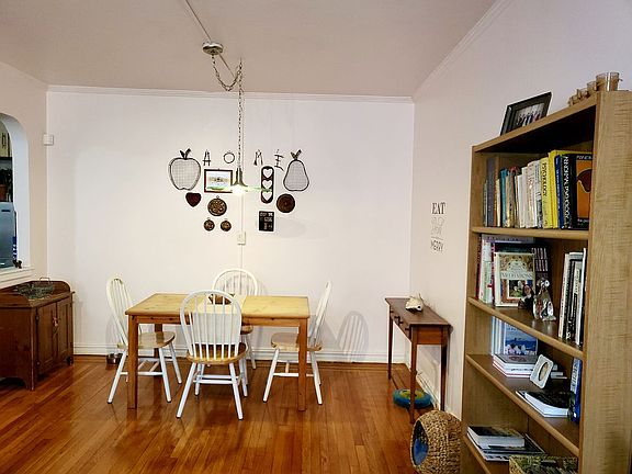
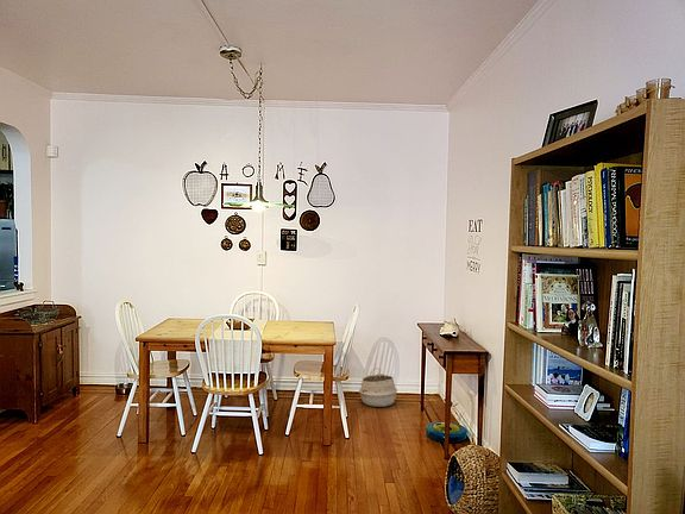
+ woven basket (377, 384)
